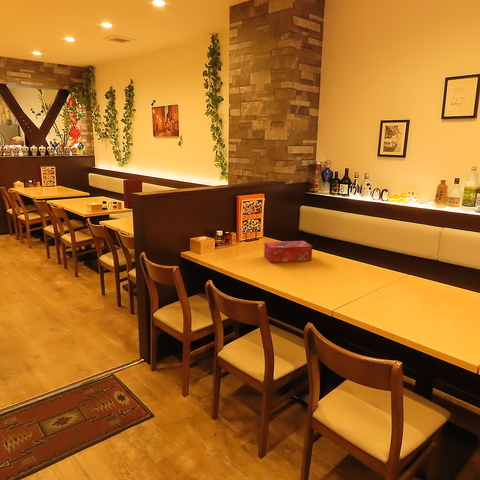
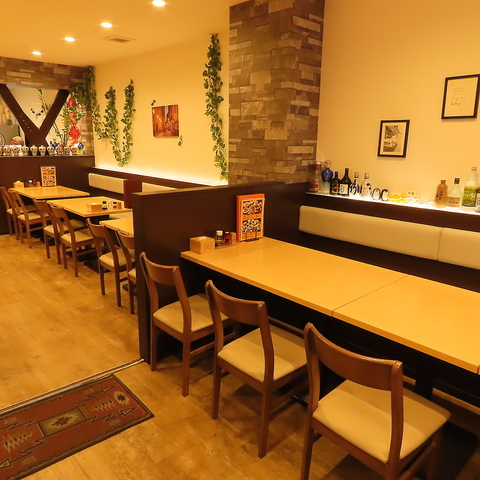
- tissue box (287, 251)
